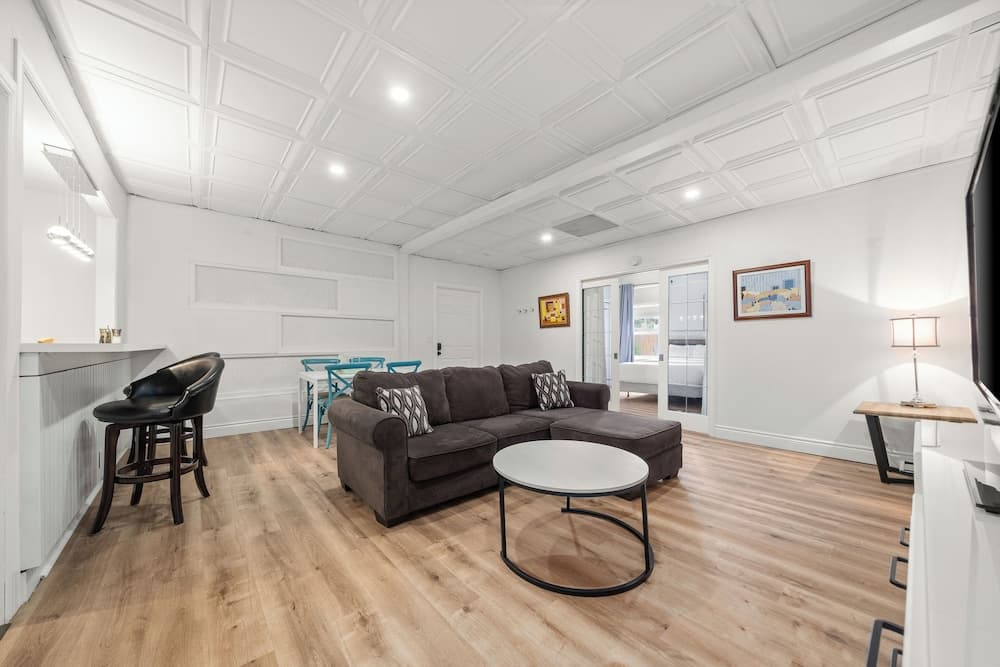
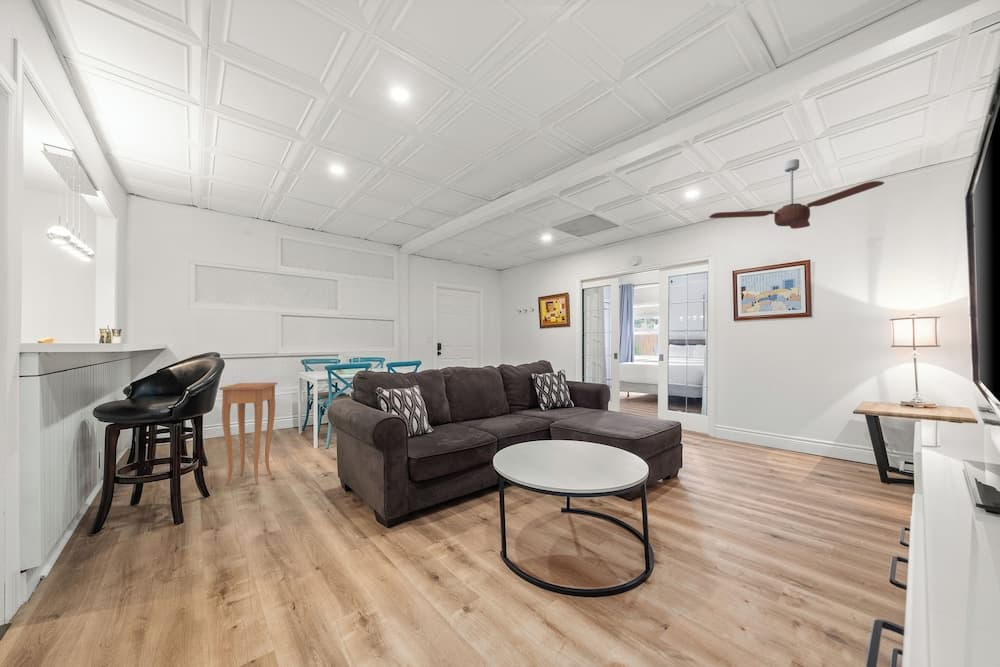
+ ceiling fan (790, 196)
+ side table (244, 432)
